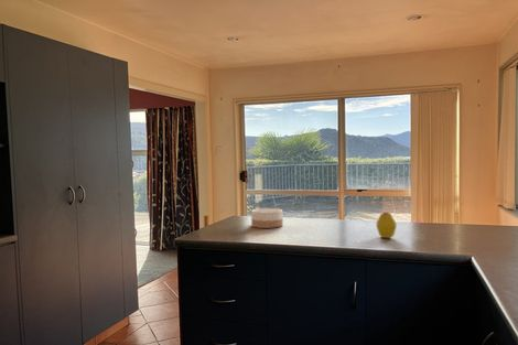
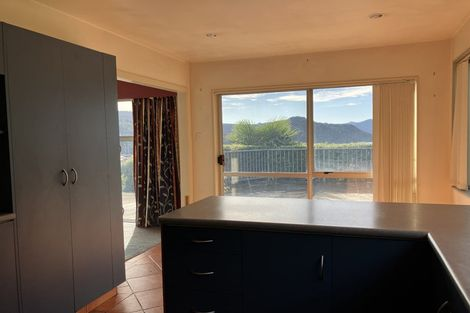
- bowl (267, 217)
- fruit (386, 224)
